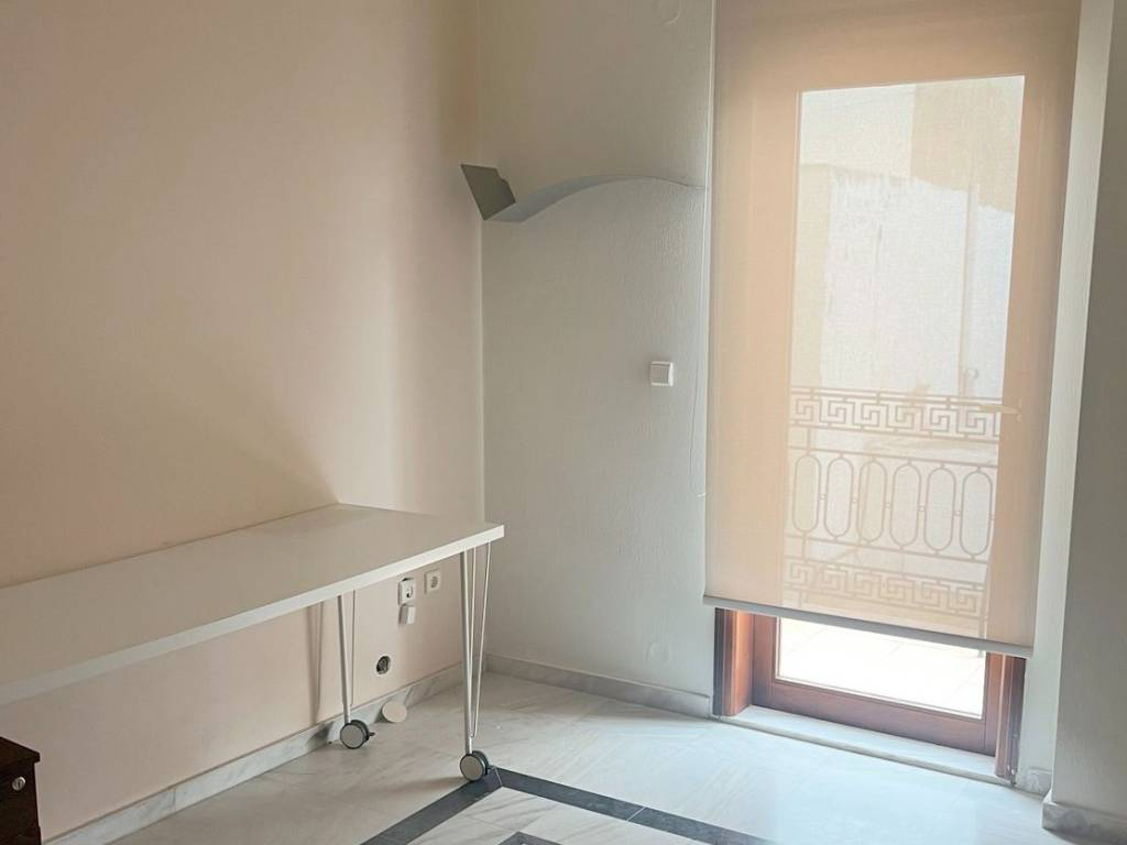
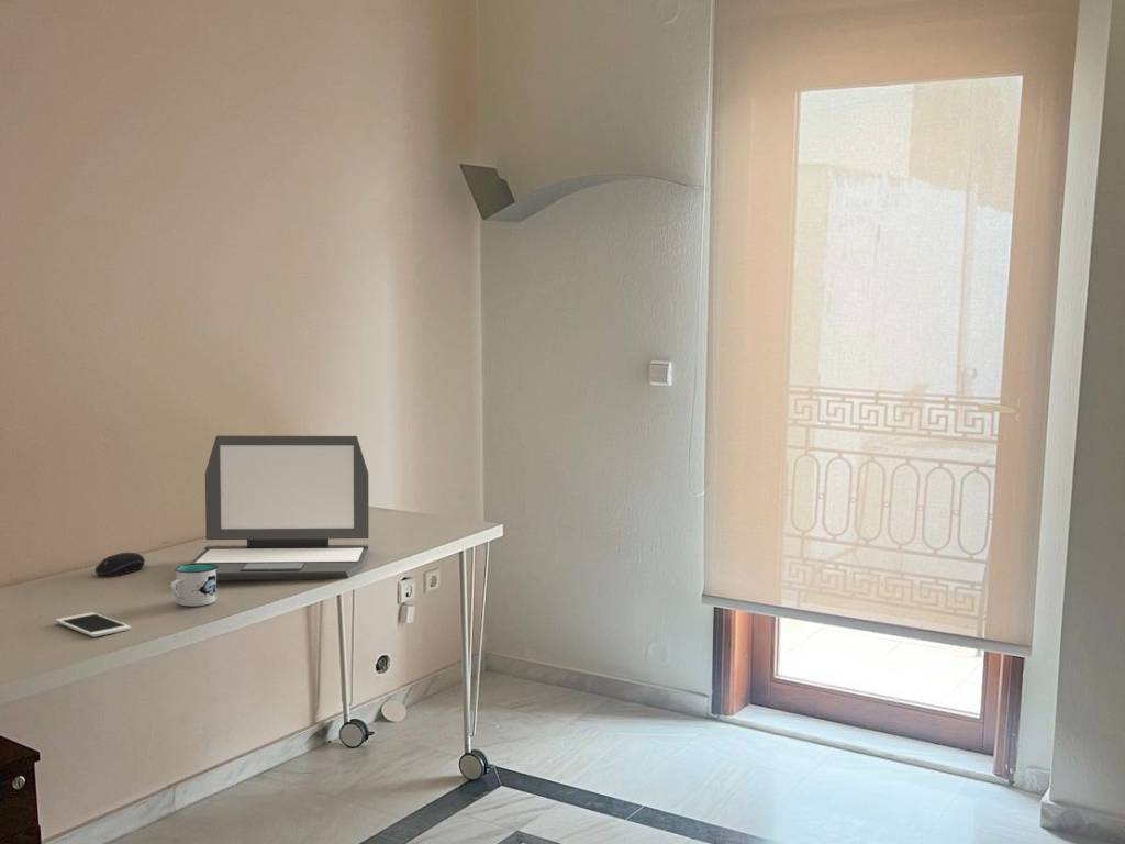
+ computer mouse (120, 563)
+ cell phone (92, 624)
+ mug (192, 585)
+ laptop (278, 504)
